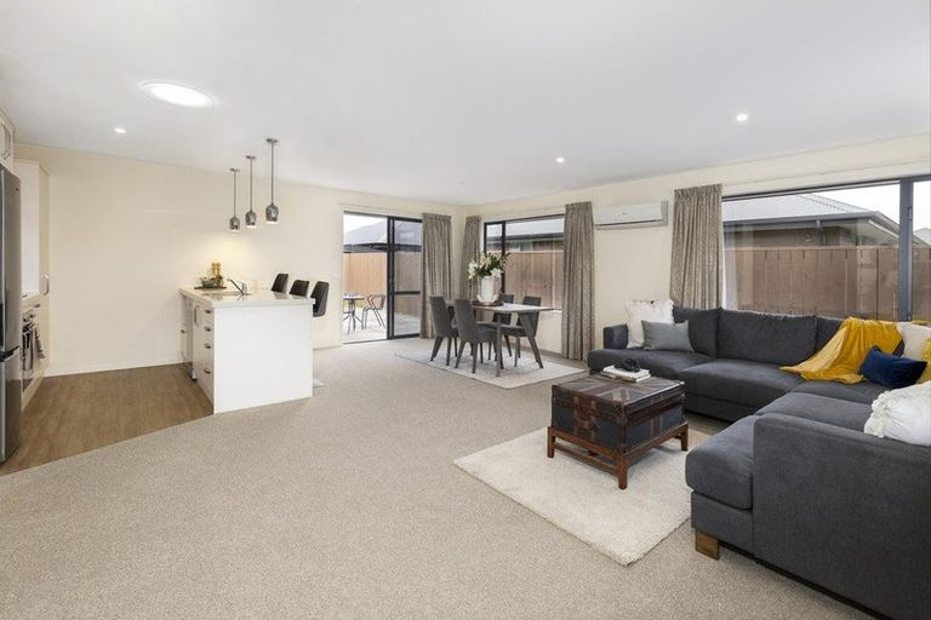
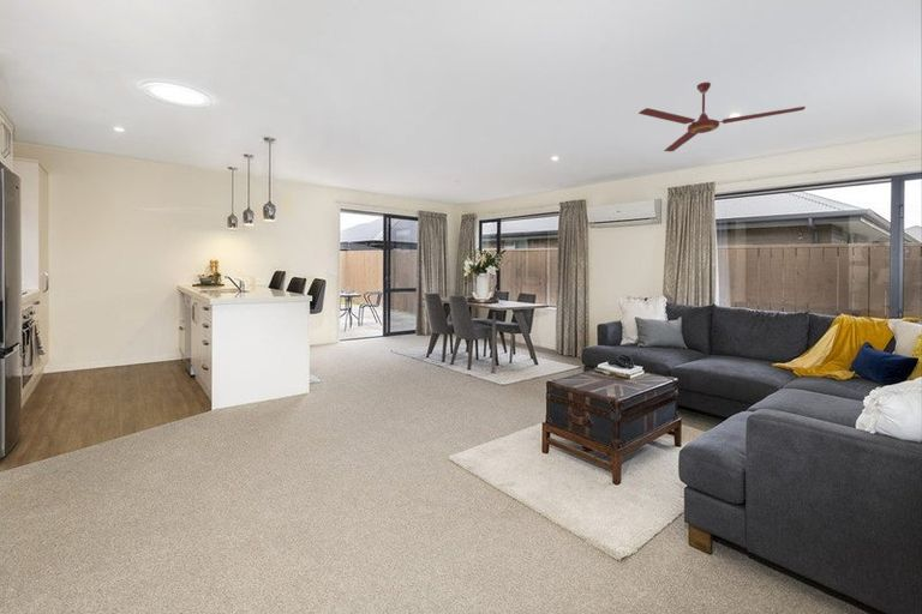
+ ceiling fan (724, 119)
